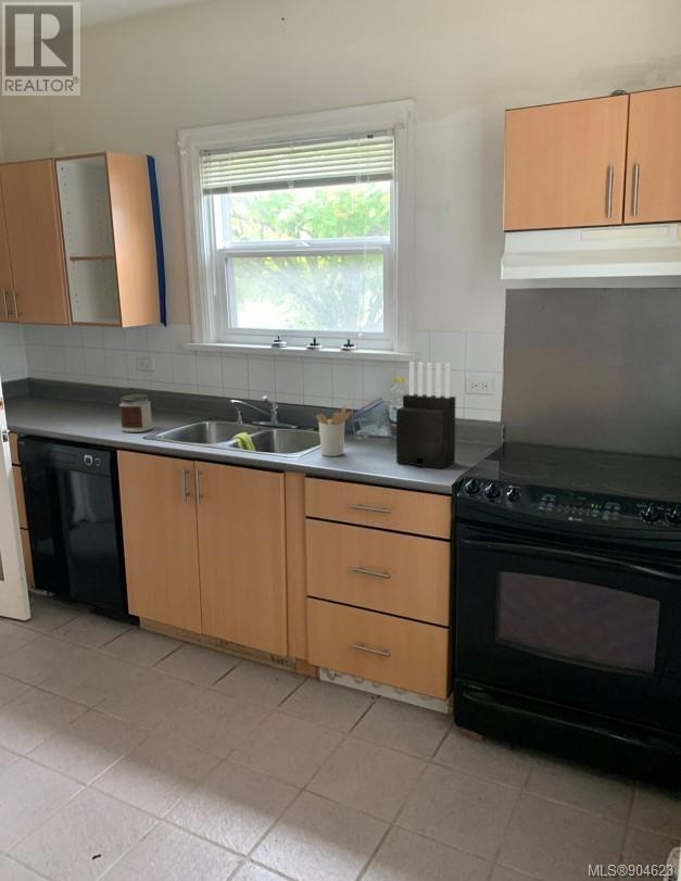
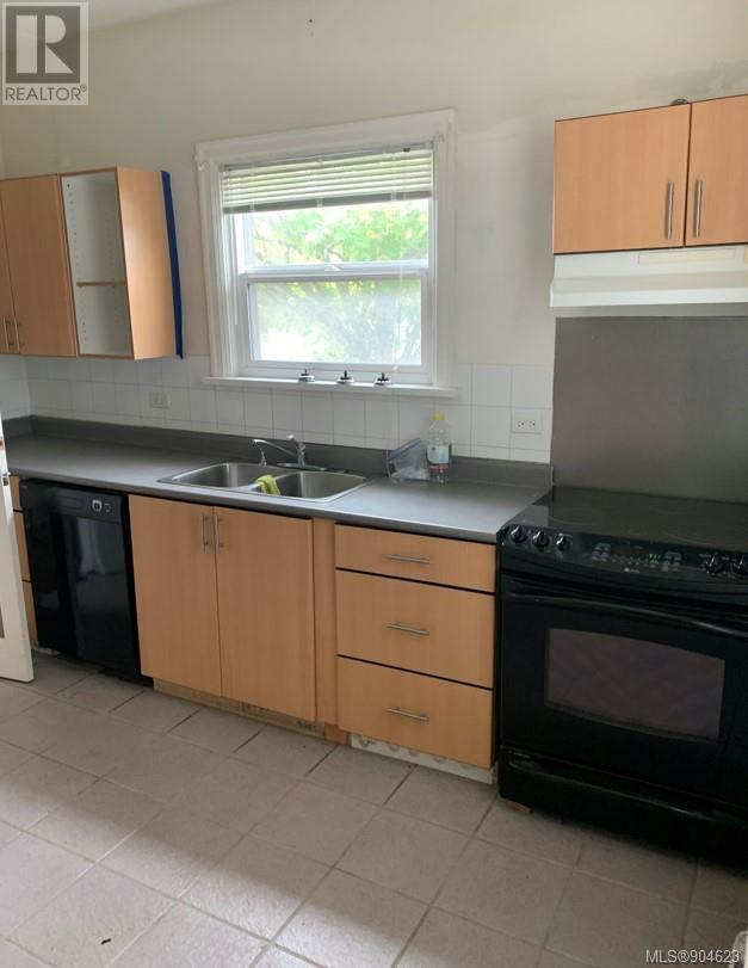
- utensil holder (336, 430)
- jar (136, 413)
- knife block (424, 414)
